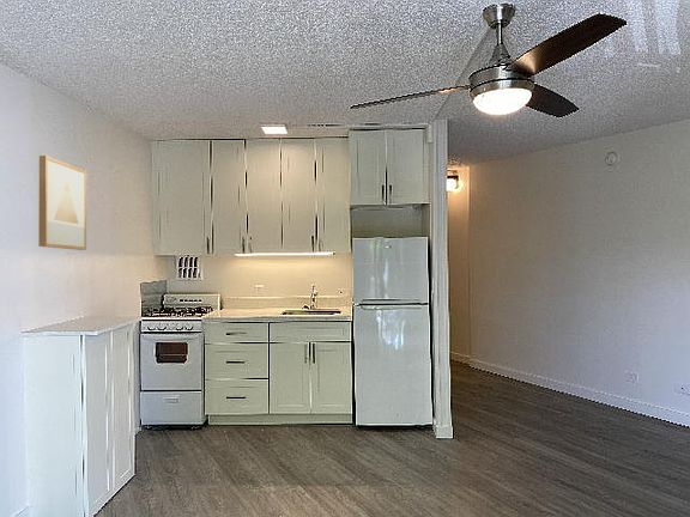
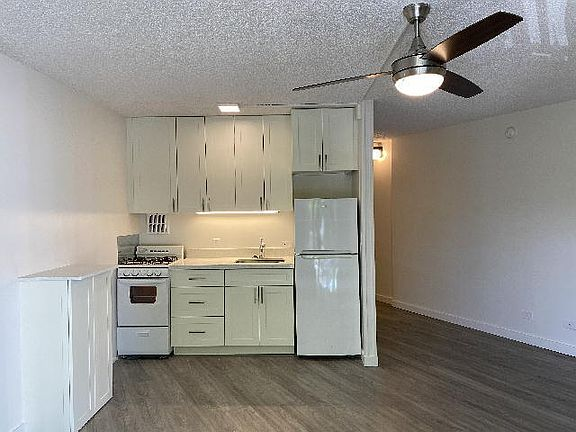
- wall art (63, 206)
